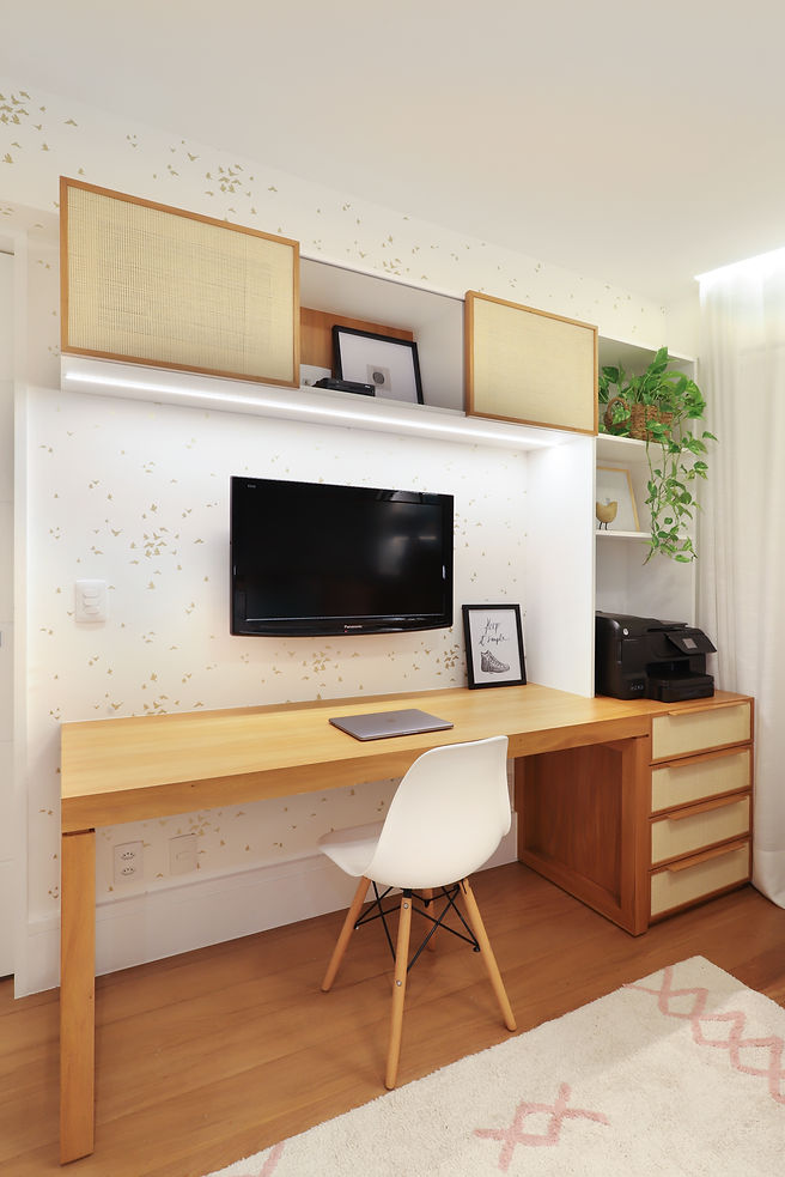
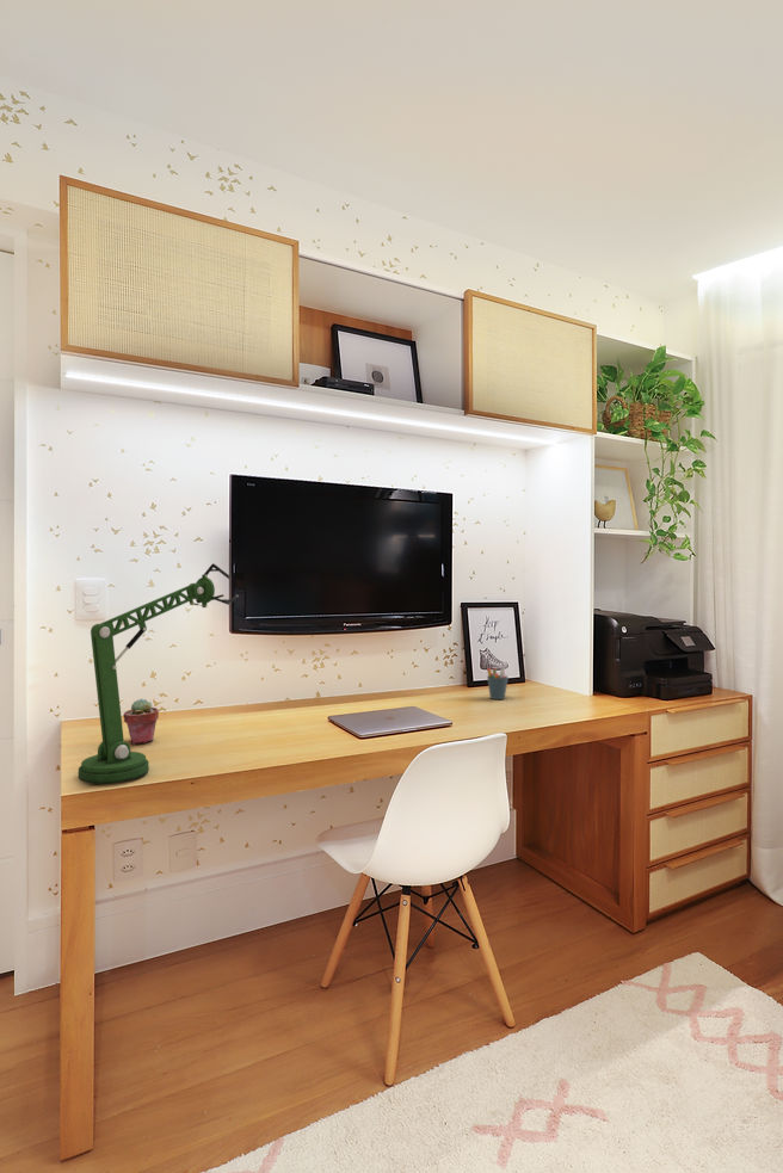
+ potted succulent (141, 720)
+ pen holder (497, 681)
+ desk lamp (138, 637)
